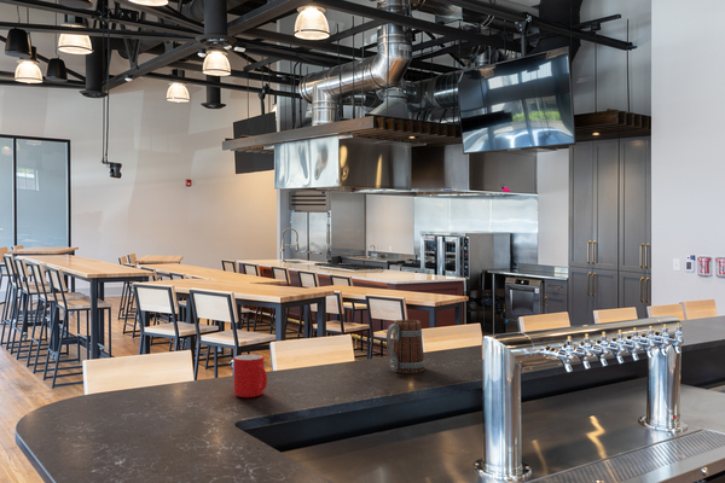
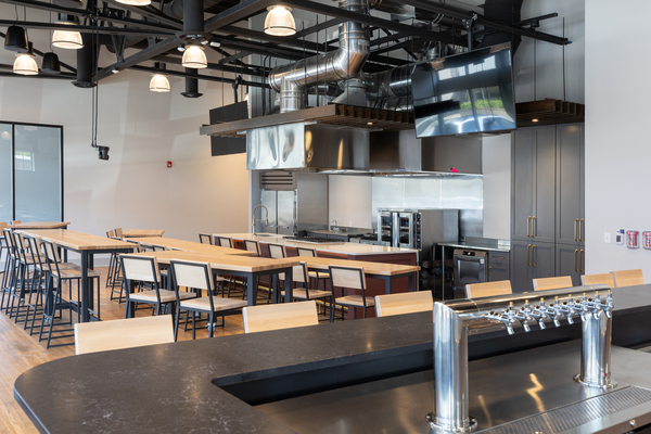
- cup (253, 377)
- beer mug (402, 347)
